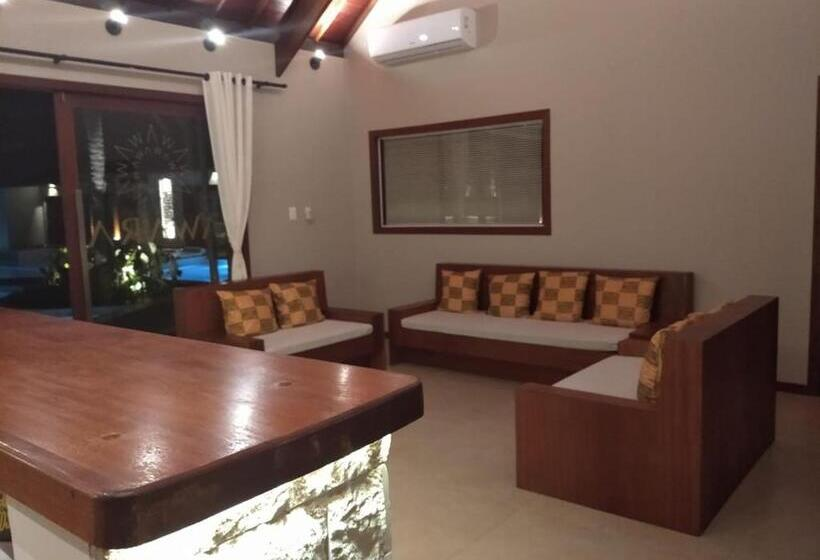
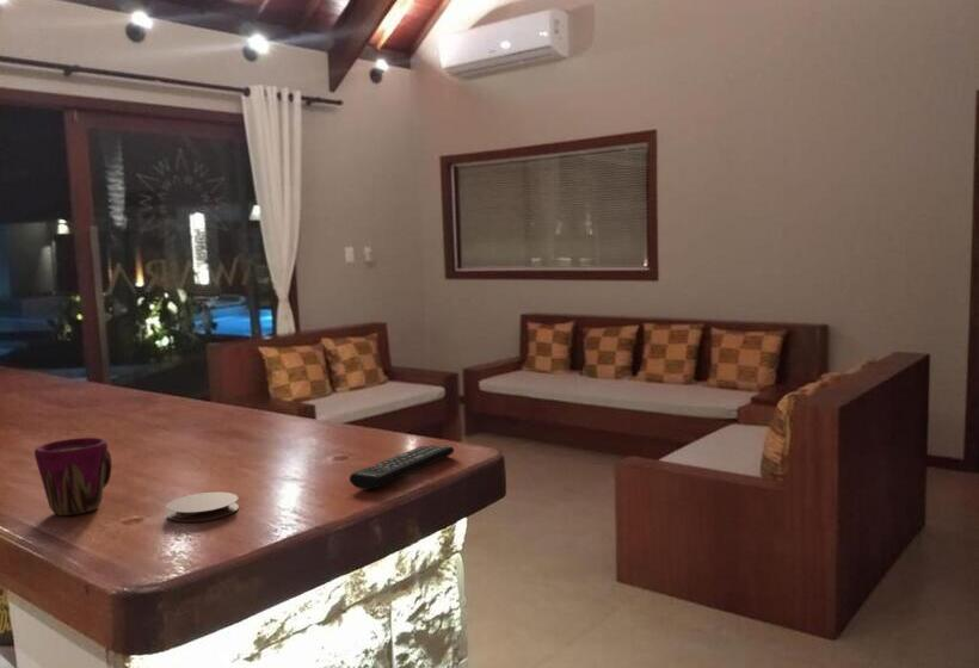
+ coaster (203, 506)
+ cup (80, 474)
+ remote control (405, 464)
